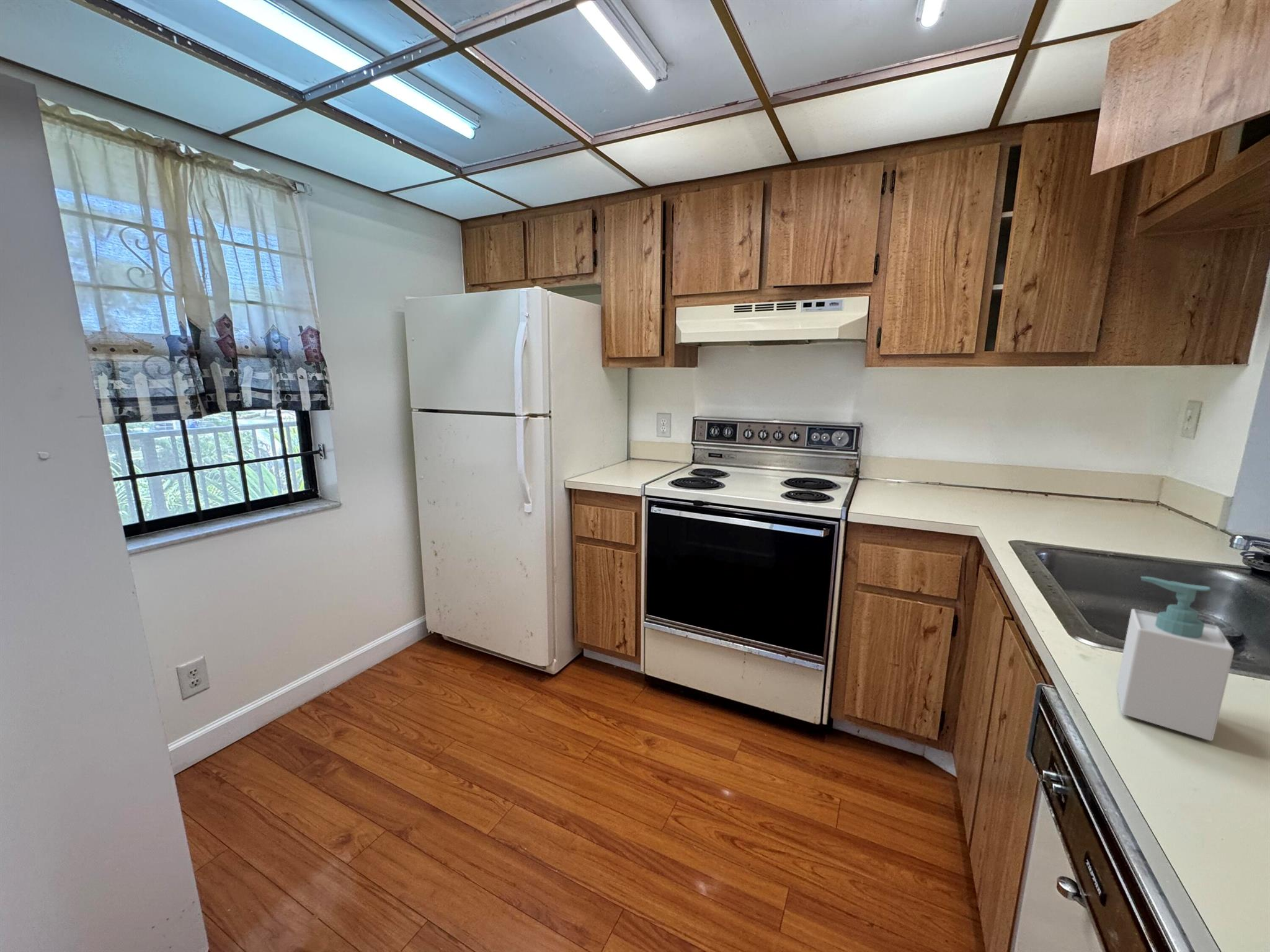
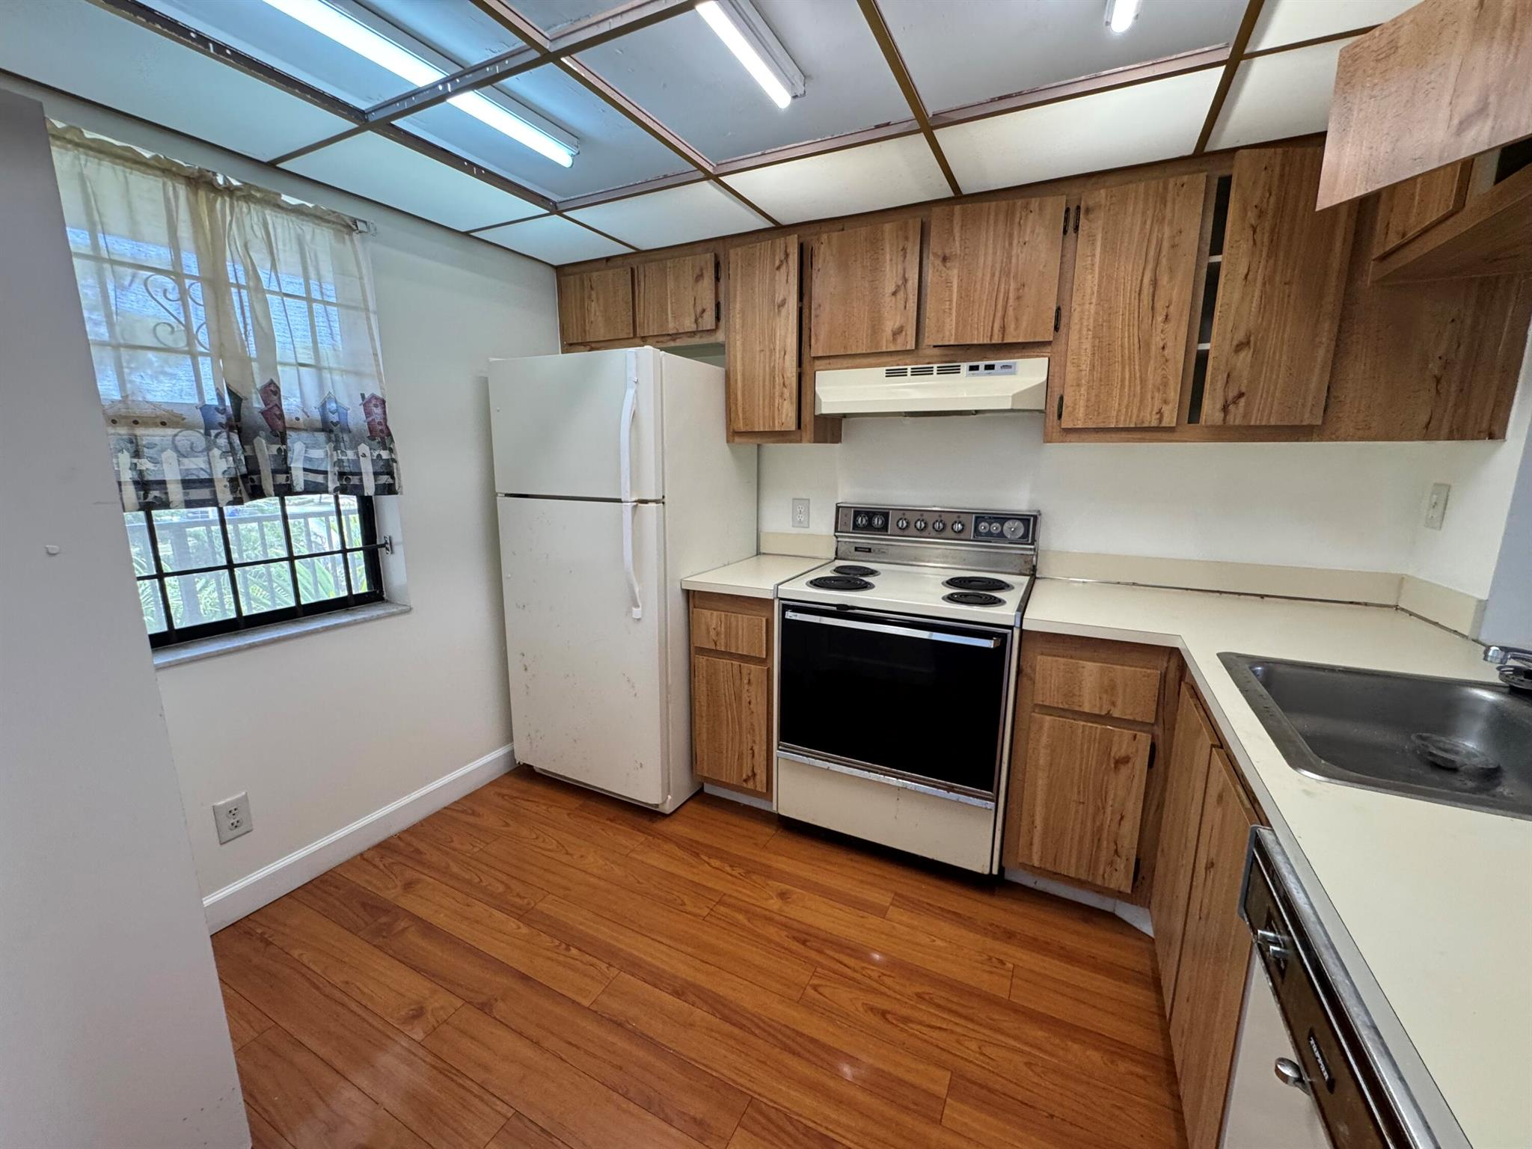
- soap bottle (1173, 649)
